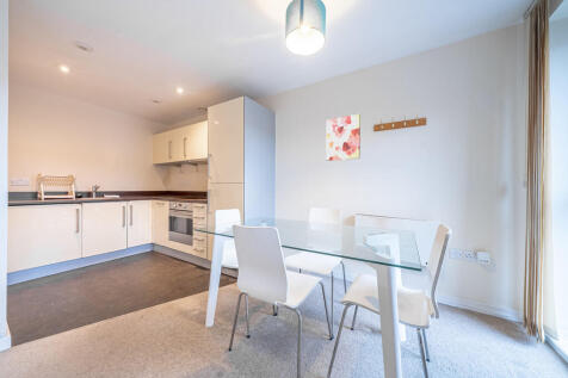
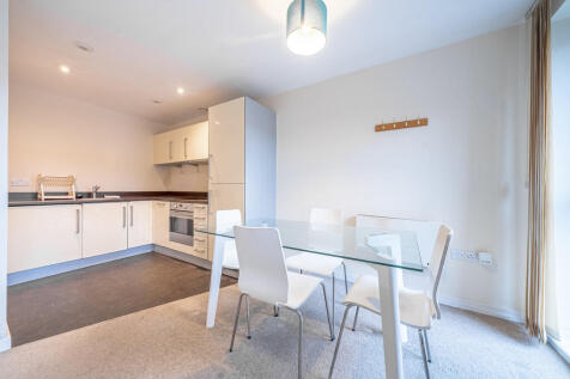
- wall art (342, 138)
